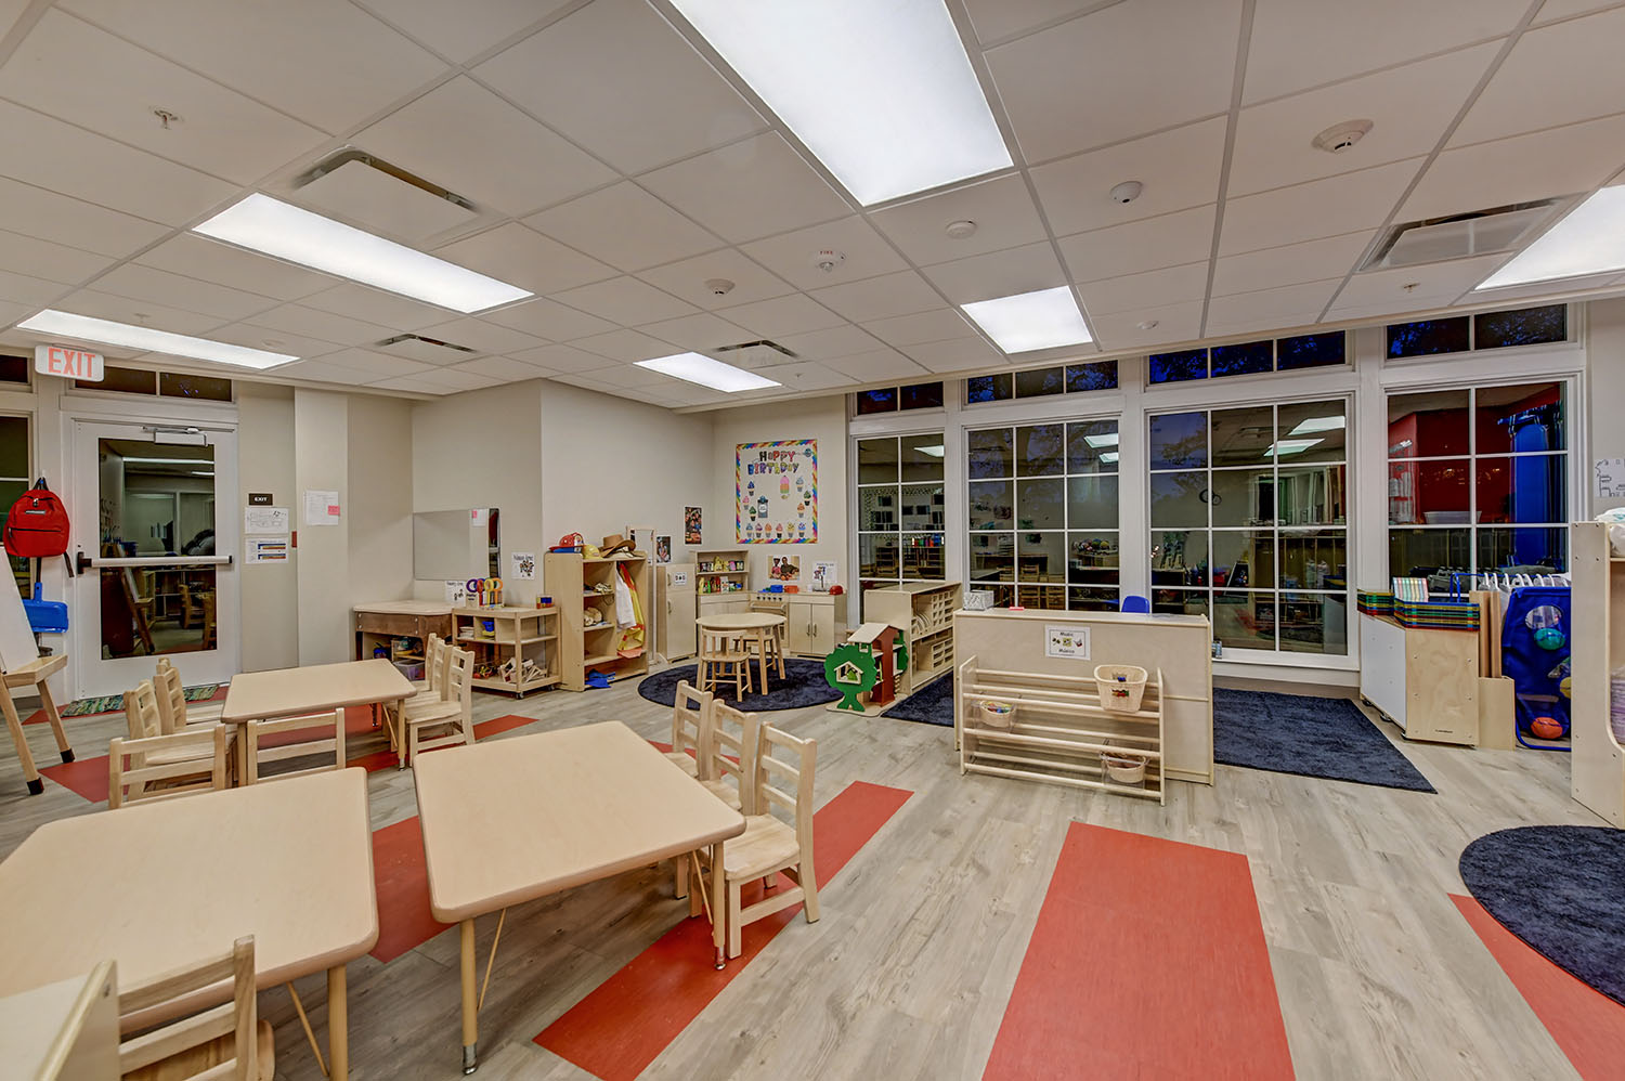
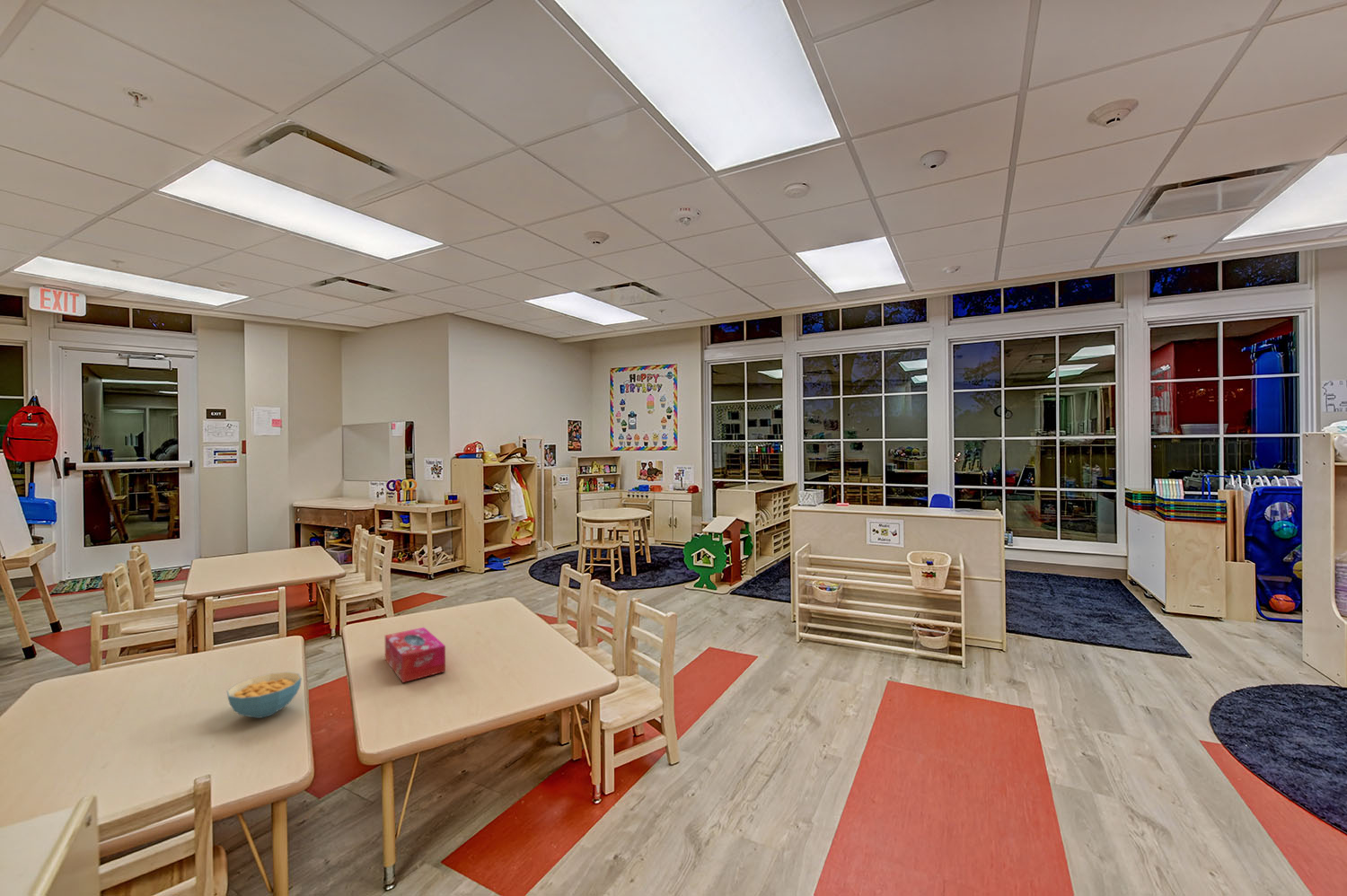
+ tissue box (414, 653)
+ cereal bowl (265, 698)
